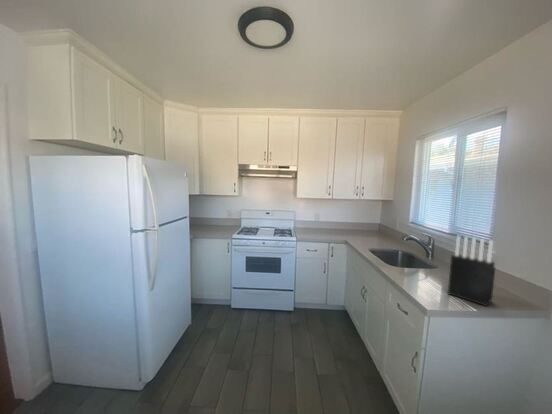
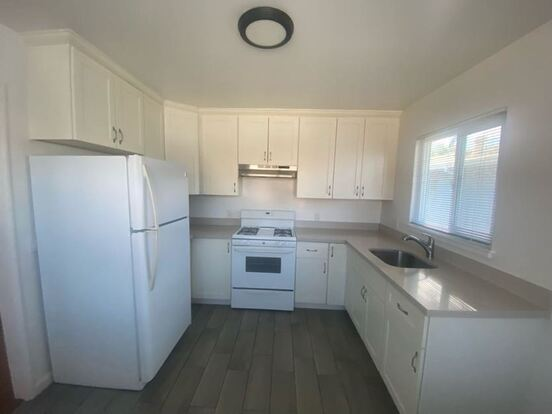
- knife block (472, 267)
